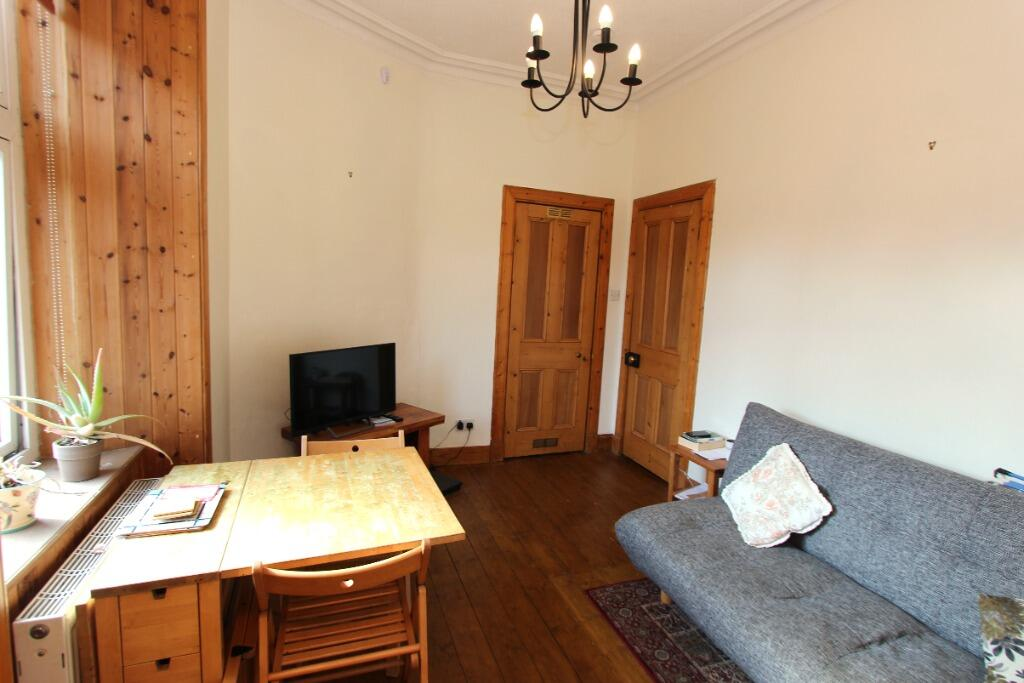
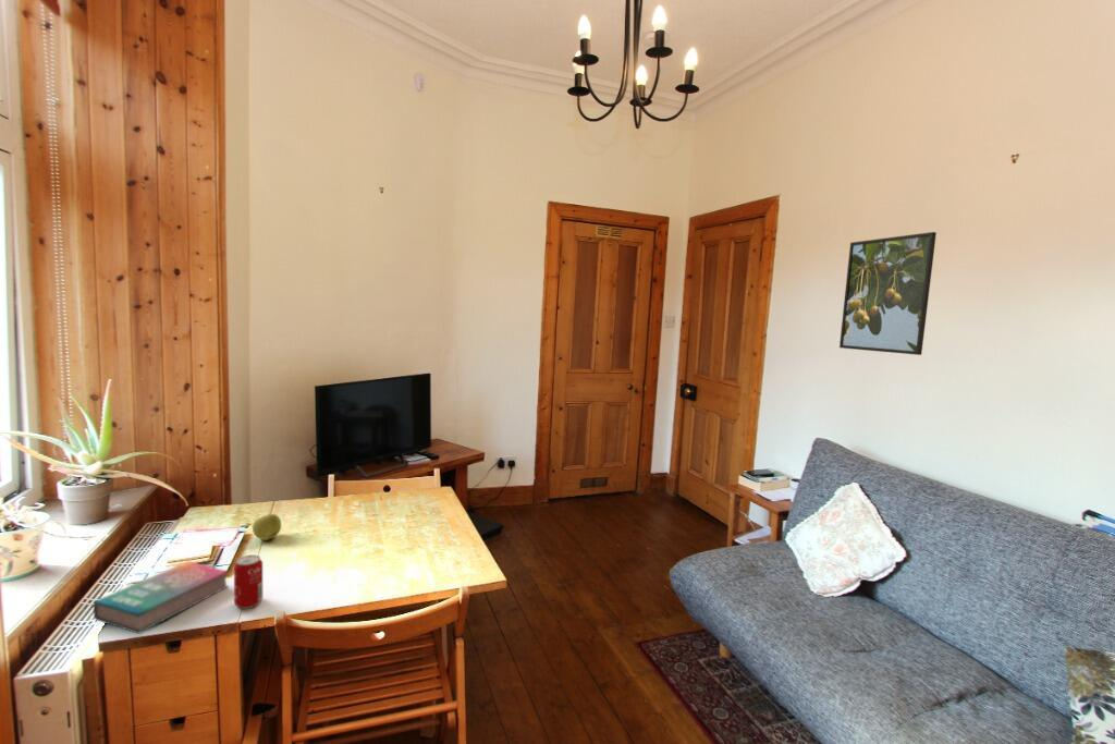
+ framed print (883, 294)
+ apple (267, 526)
+ beverage can (248, 581)
+ book (164, 594)
